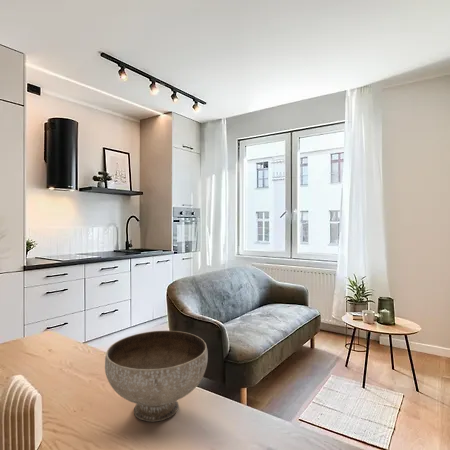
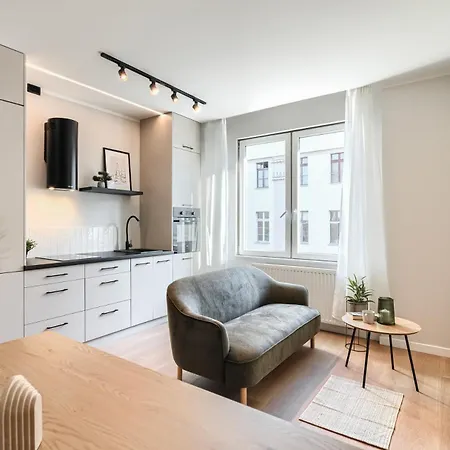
- bowl (157, 377)
